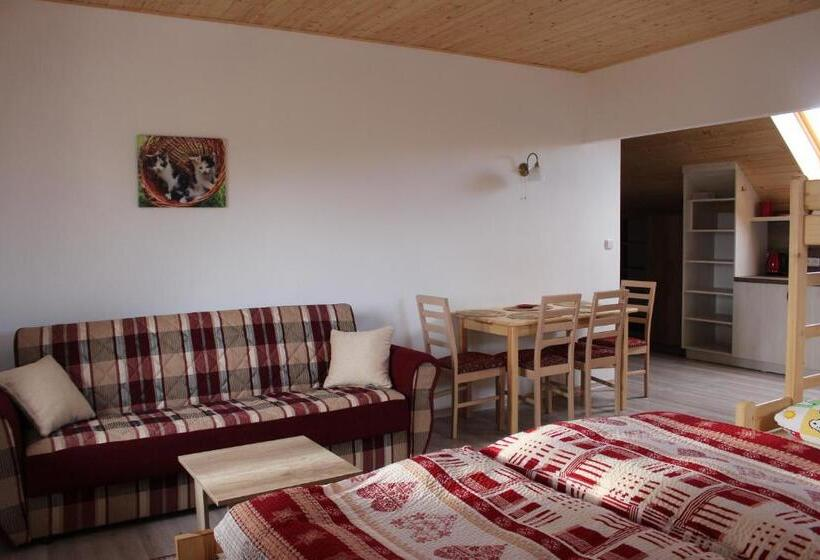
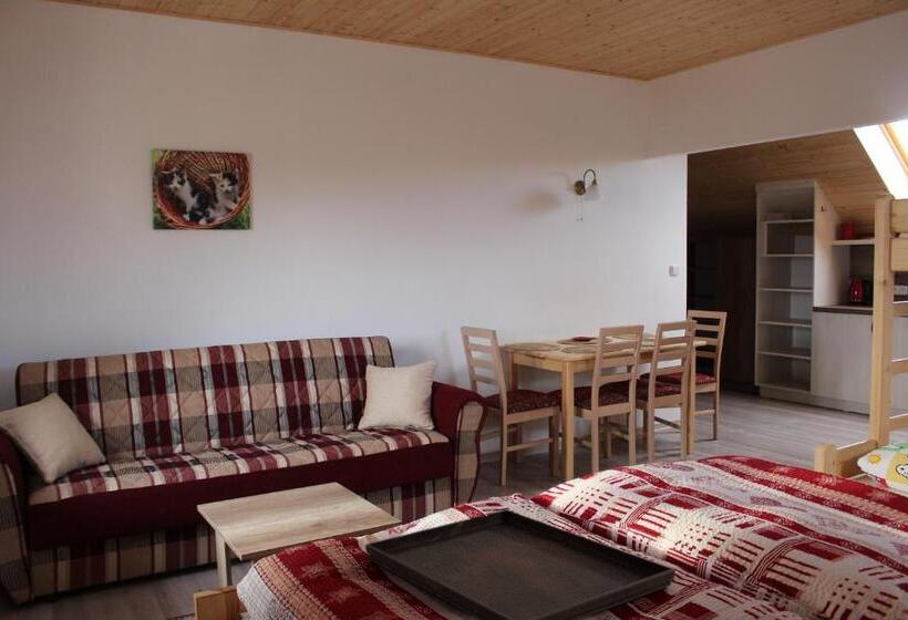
+ serving tray (512, 564)
